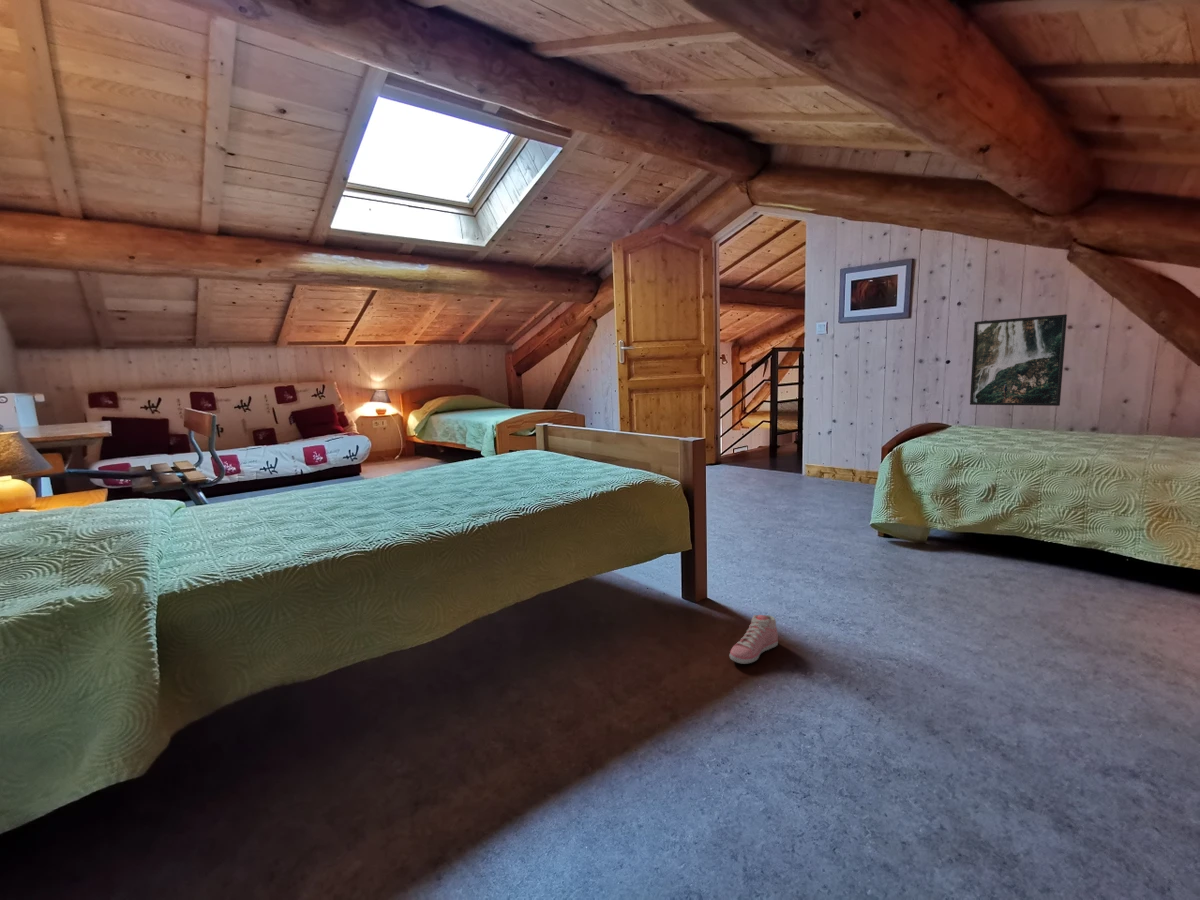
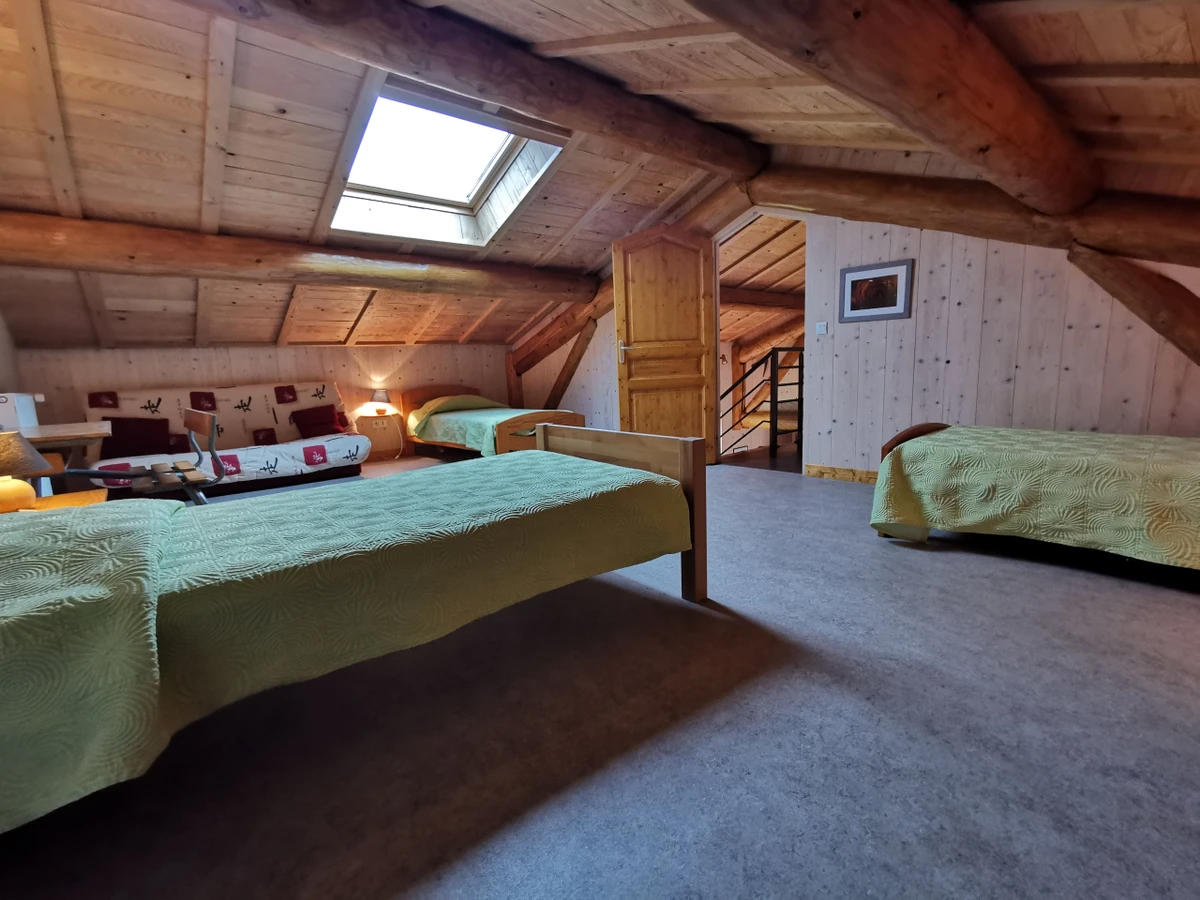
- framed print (1015, 362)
- sneaker (753, 635)
